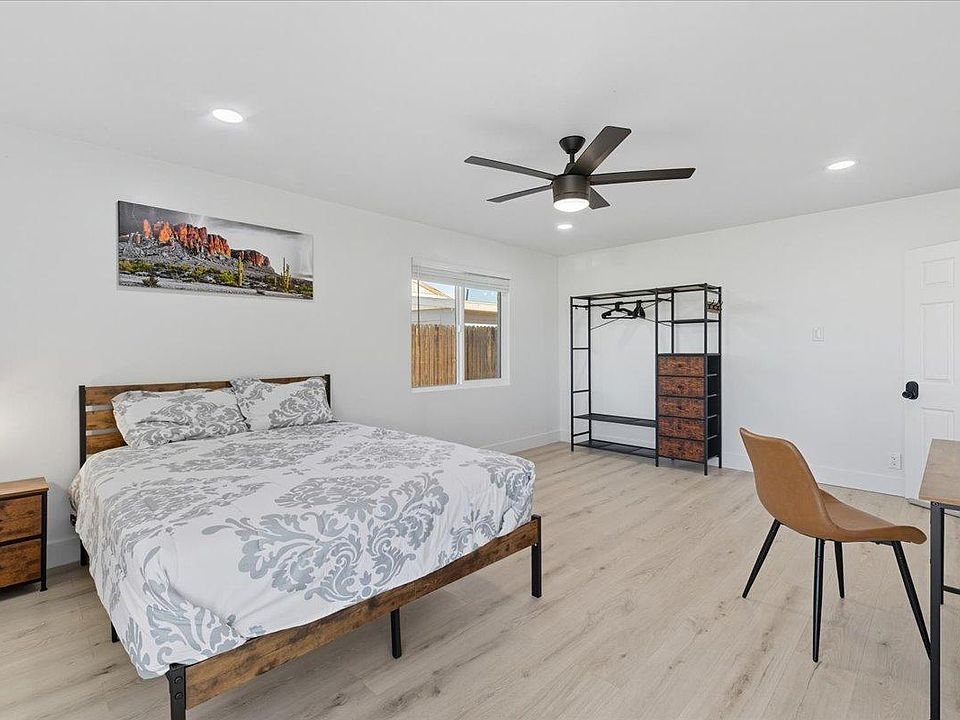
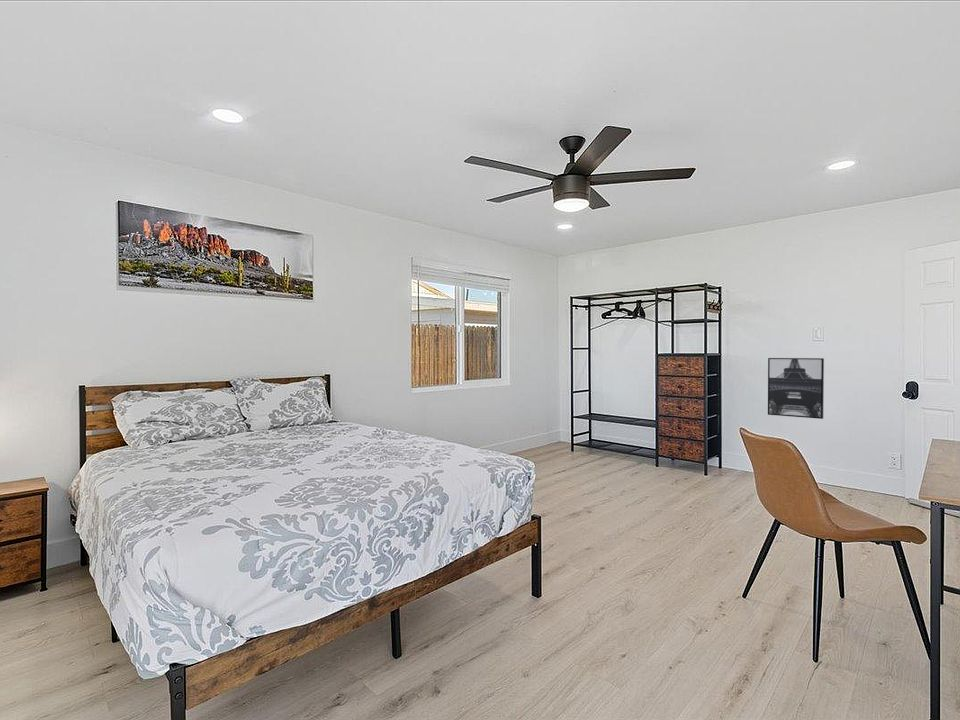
+ wall art (794, 387)
